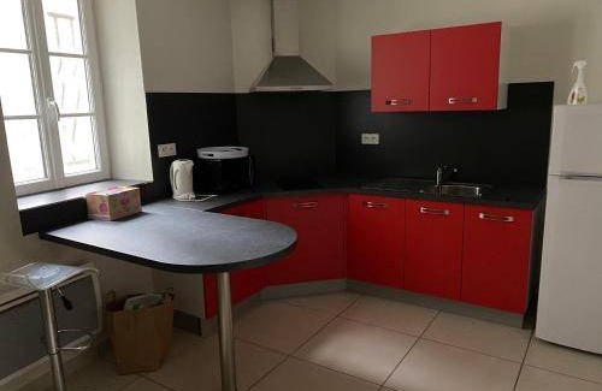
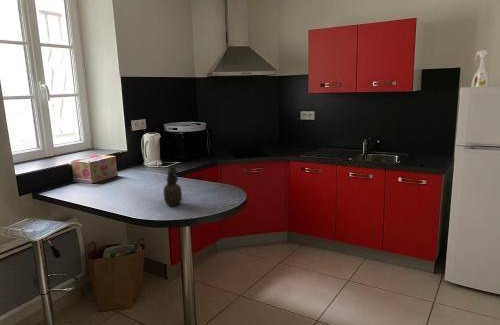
+ fruit (172, 184)
